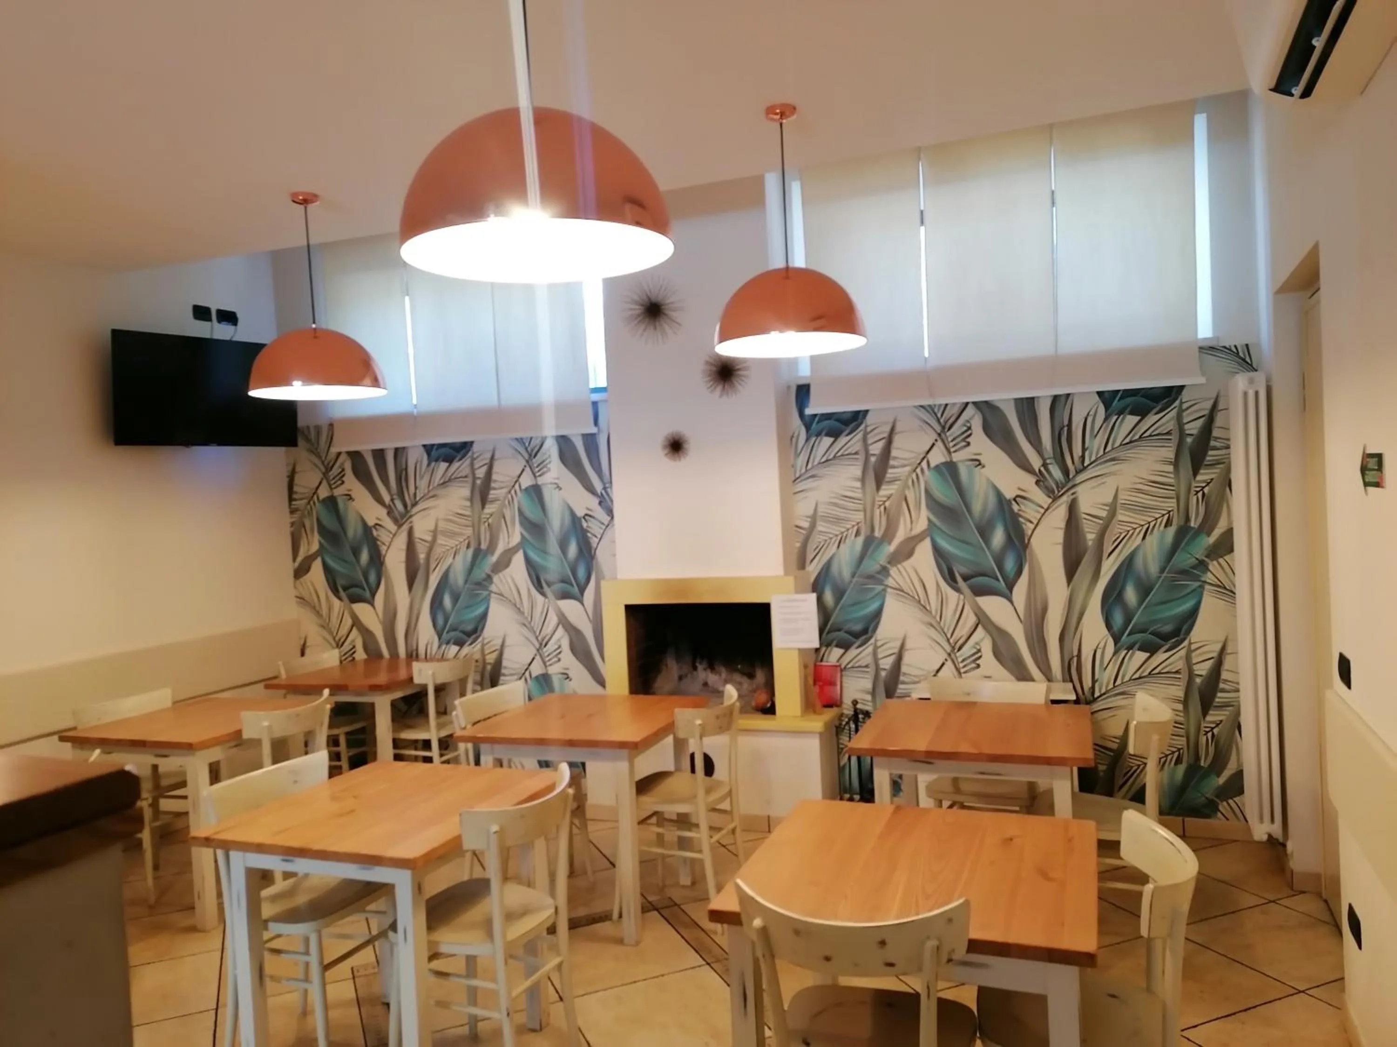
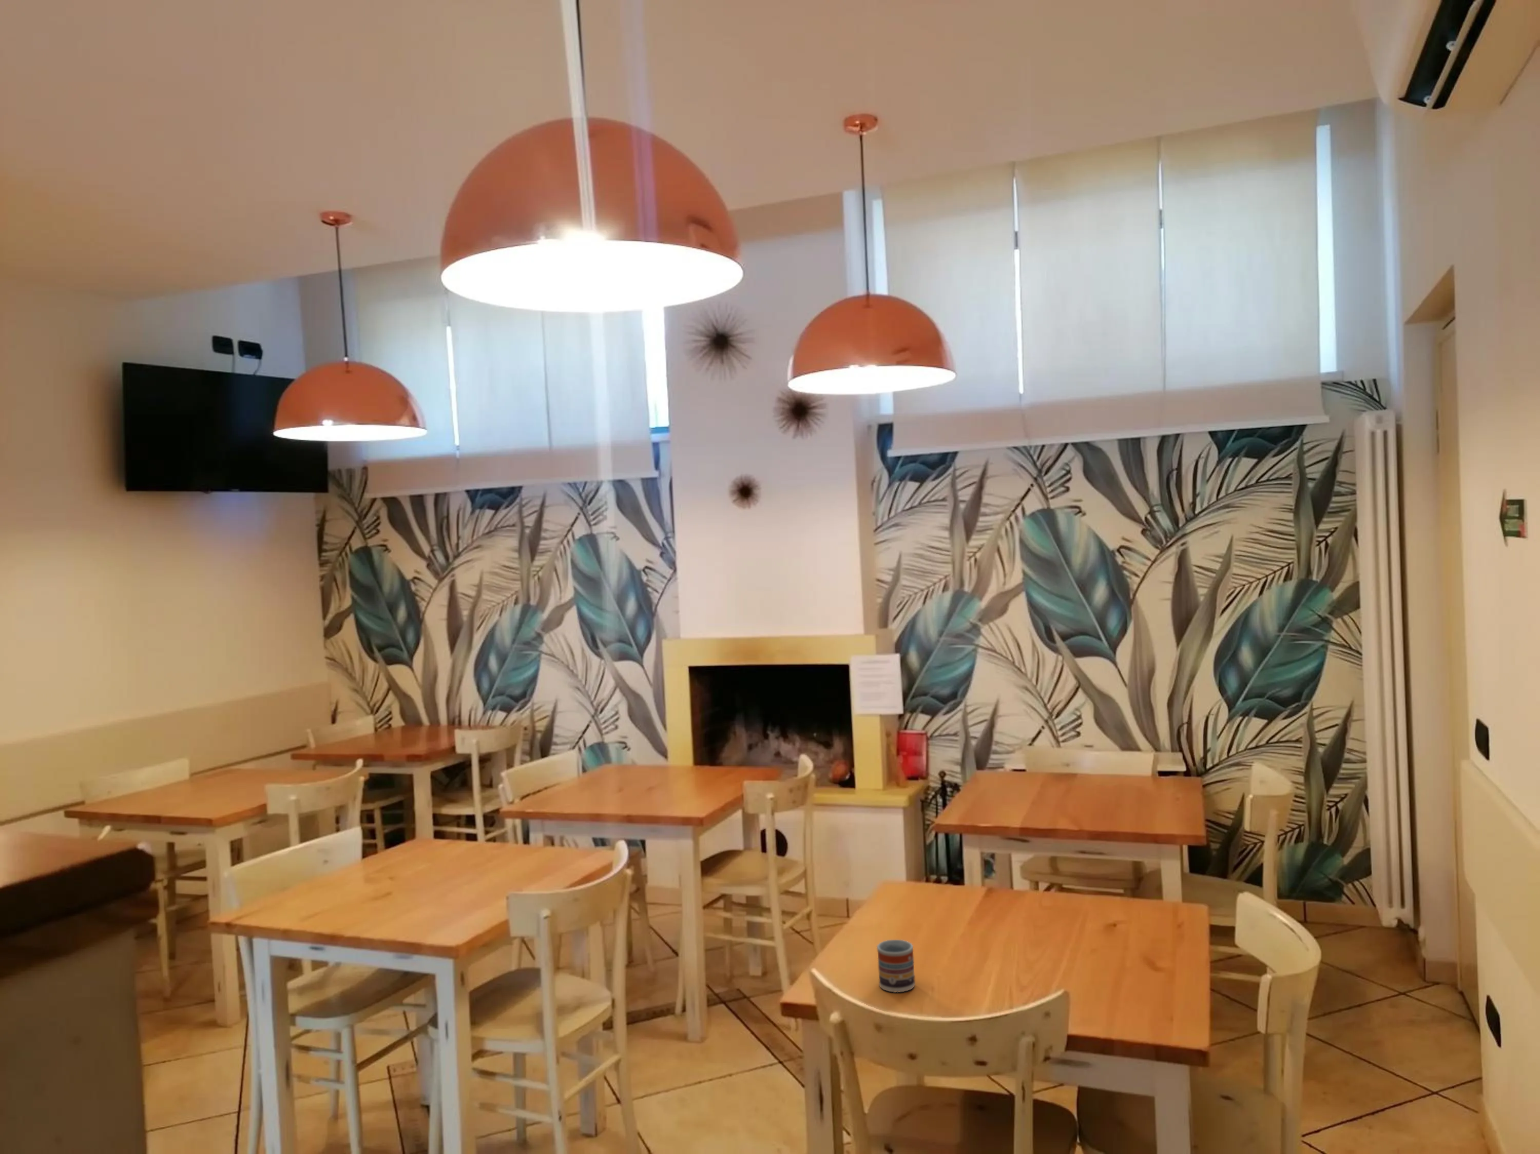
+ cup (894, 962)
